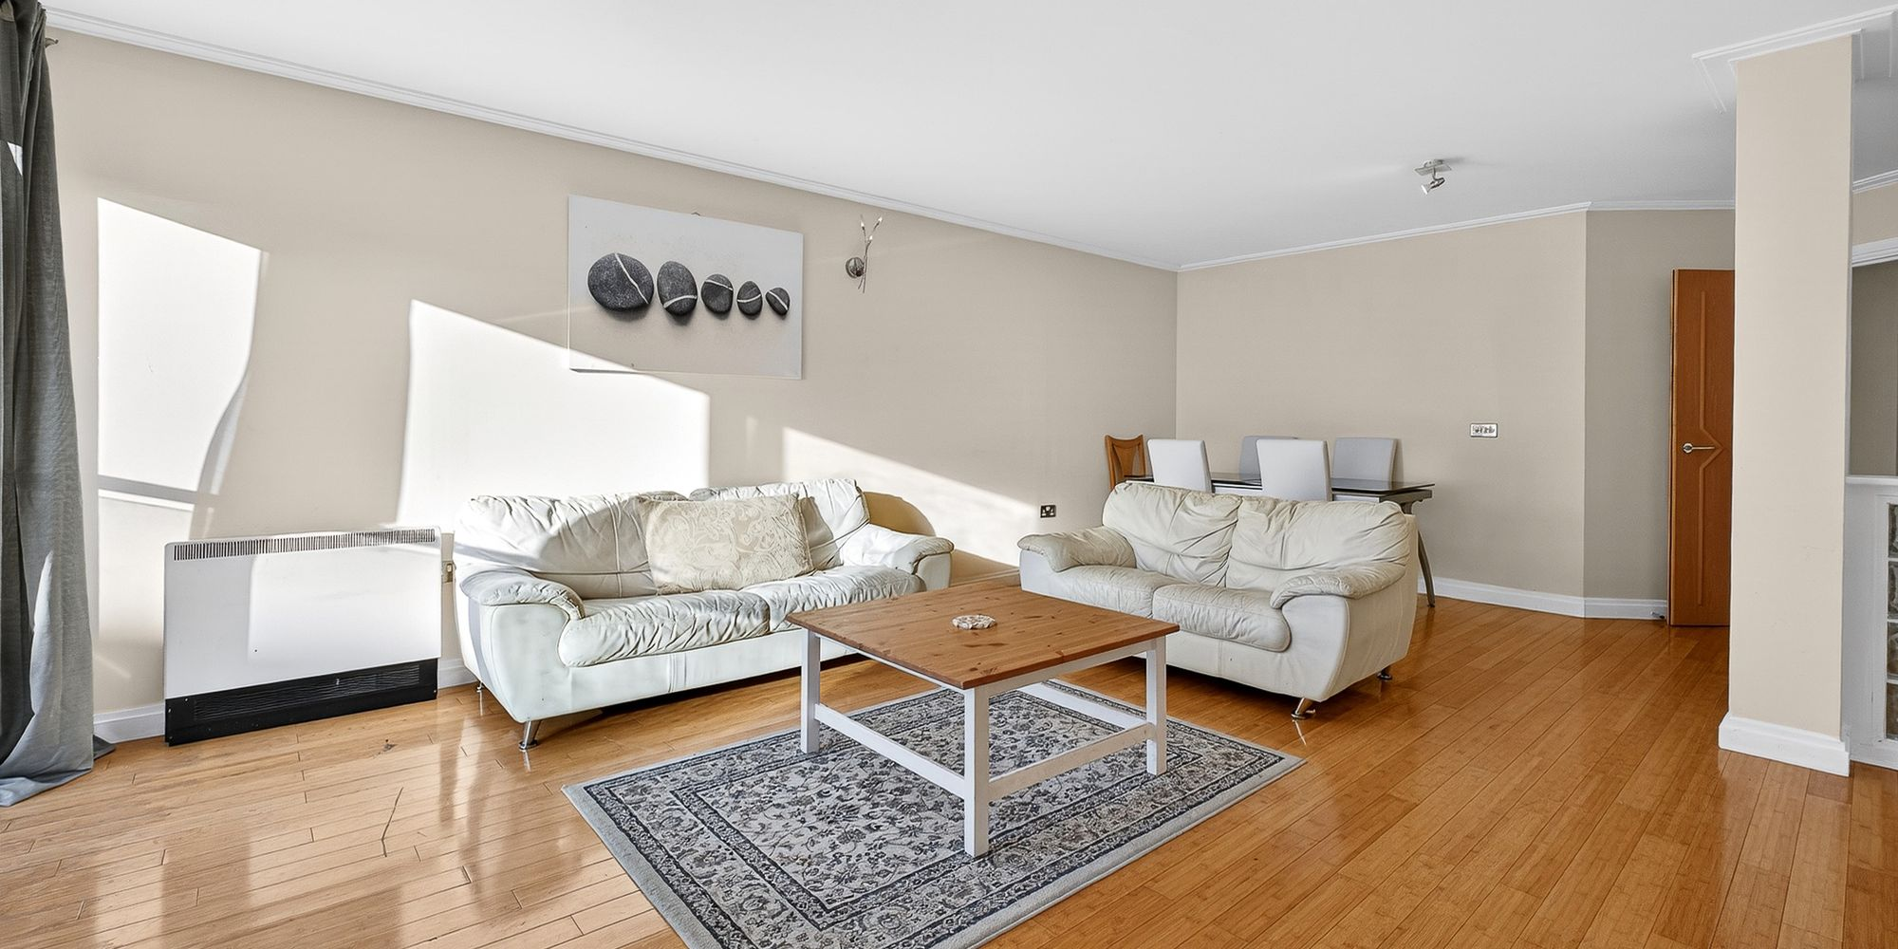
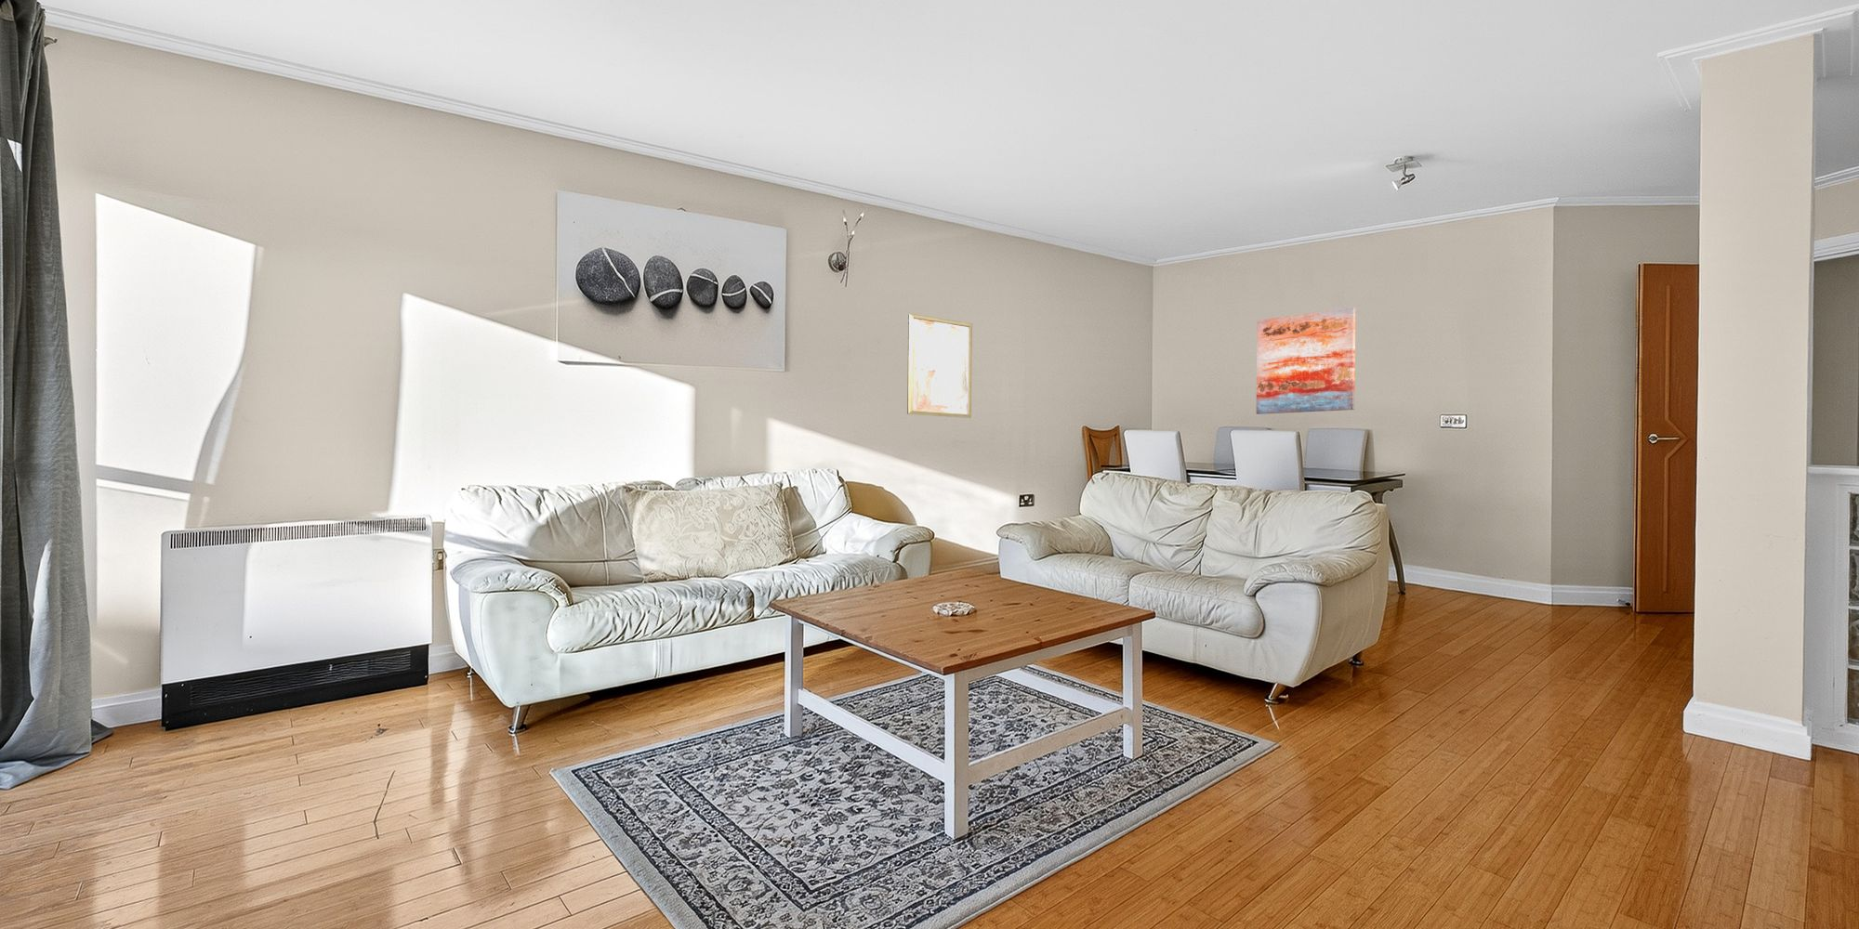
+ wall art (1303, 363)
+ wall art (940, 367)
